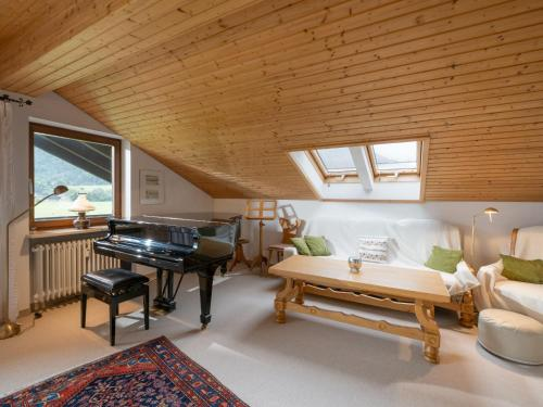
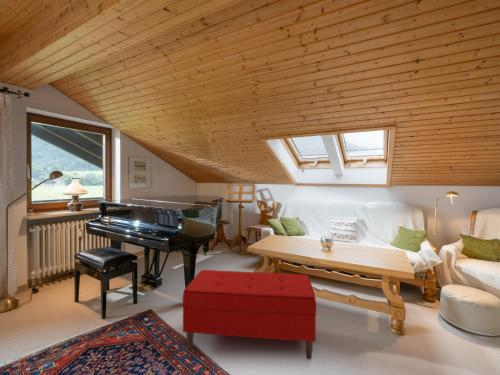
+ bench (250, 309)
